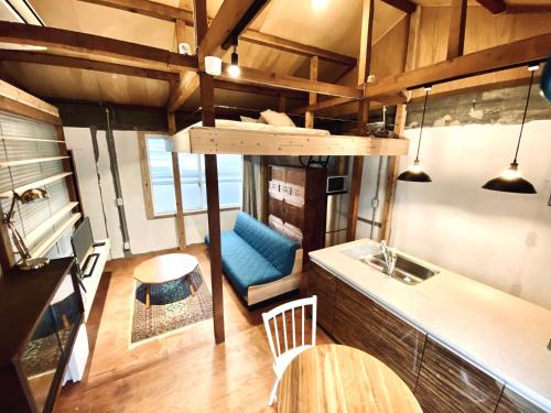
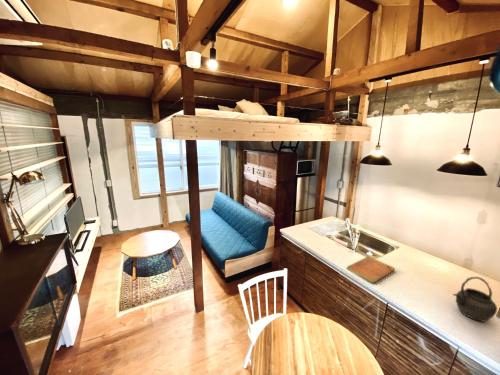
+ cutting board (370, 268)
+ kettle (471, 296)
